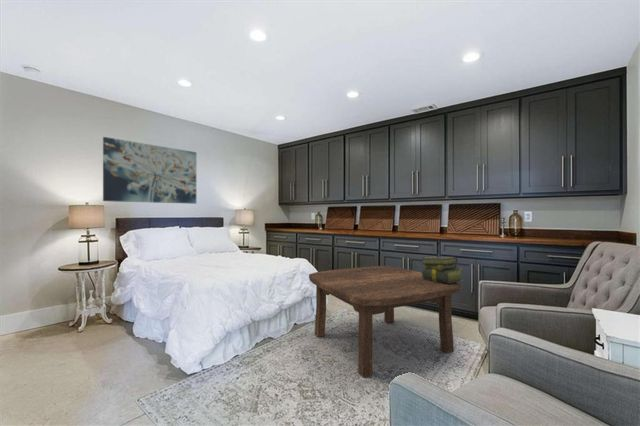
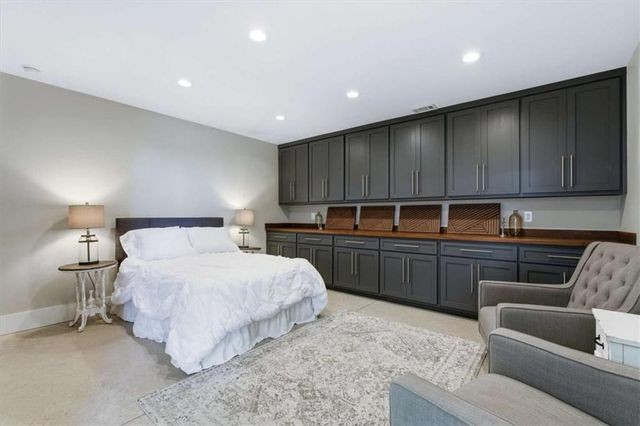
- wall art (154, 174)
- stack of books (440, 268)
- coffee table (379, 310)
